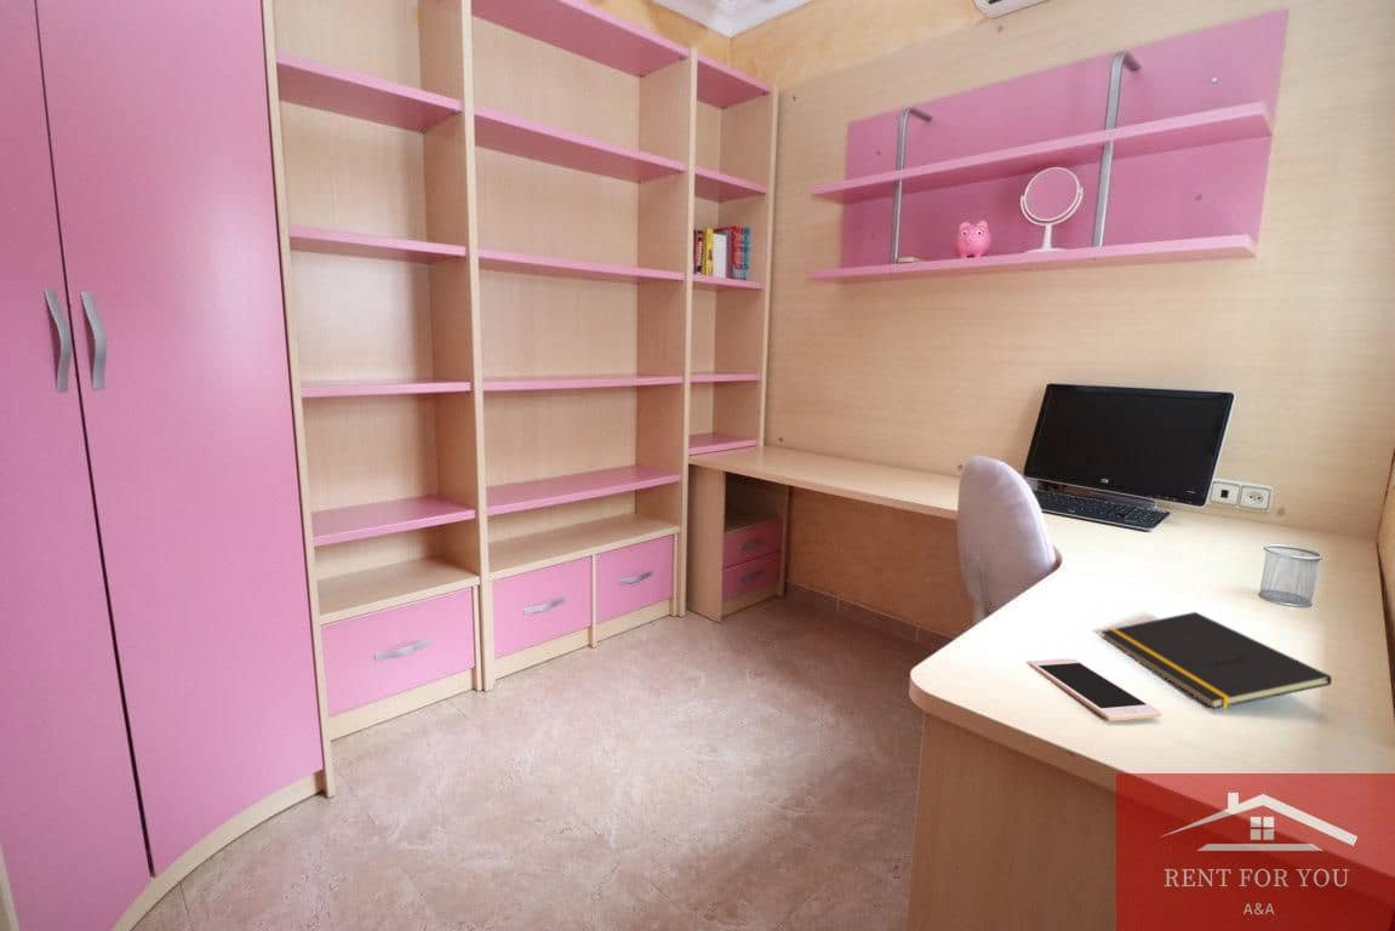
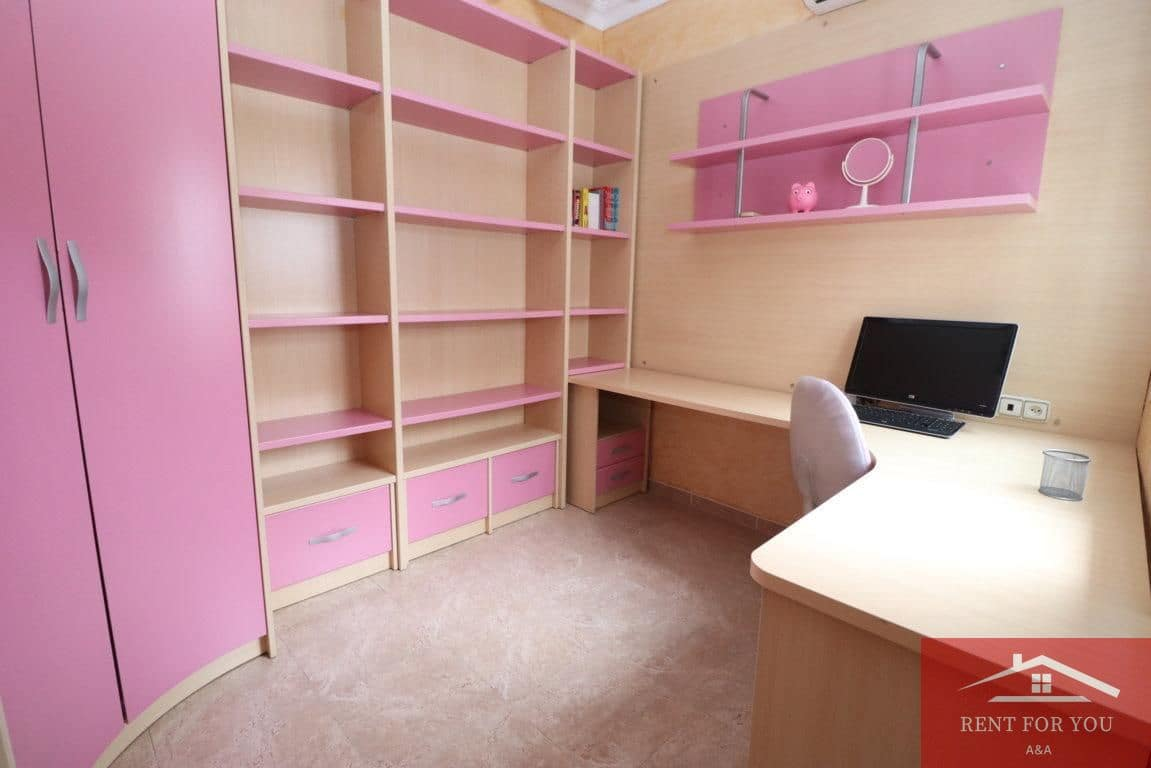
- cell phone (1090, 686)
- notepad (1204, 655)
